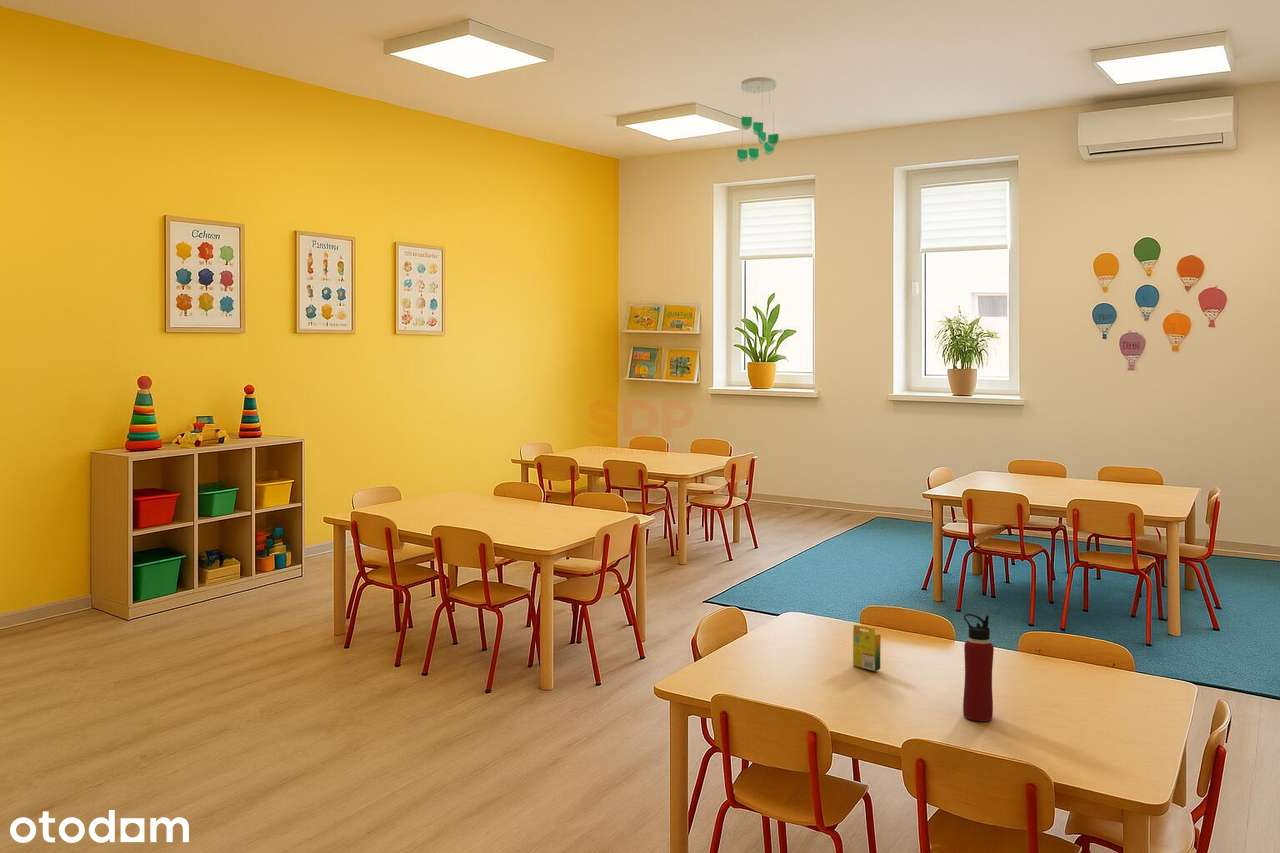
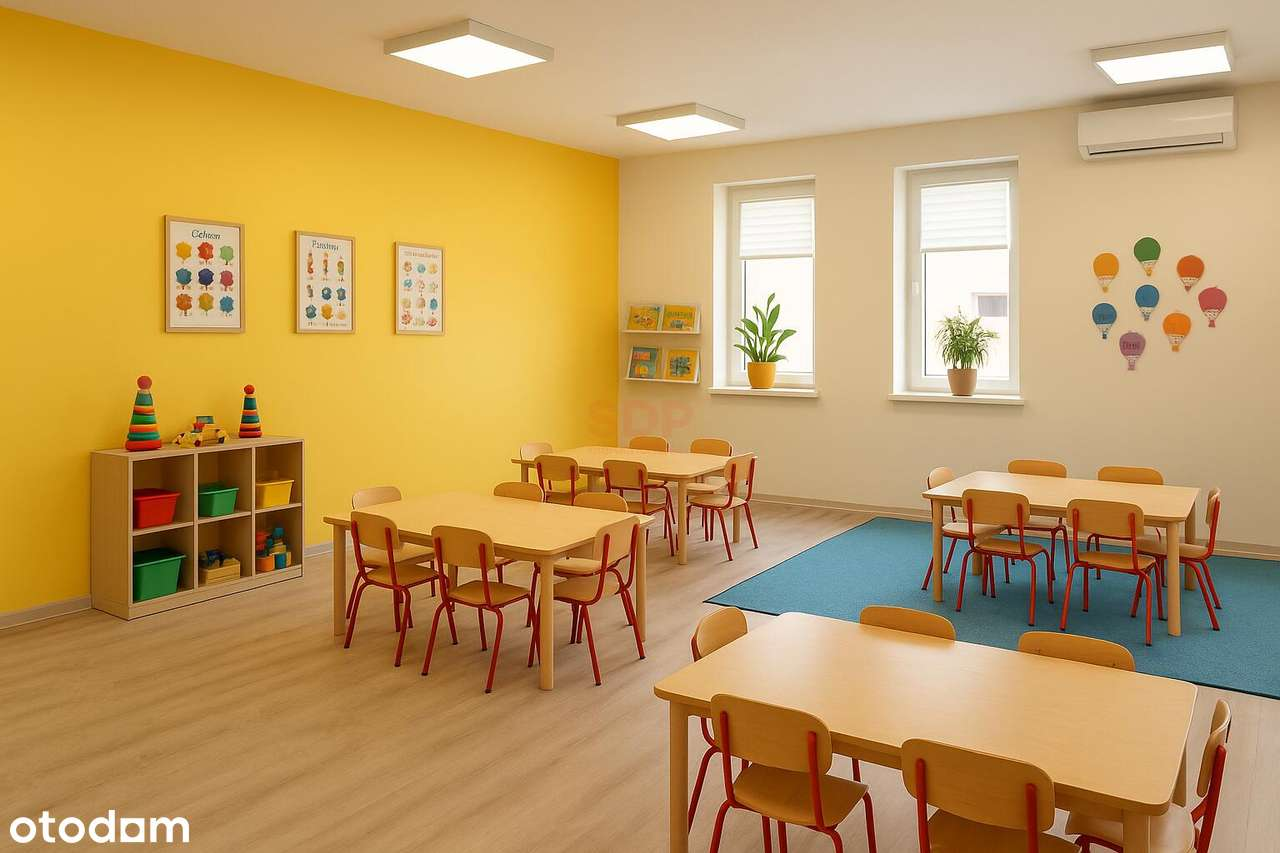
- water bottle (978, 665)
- ceiling mobile (758, 122)
- crayon box (866, 646)
